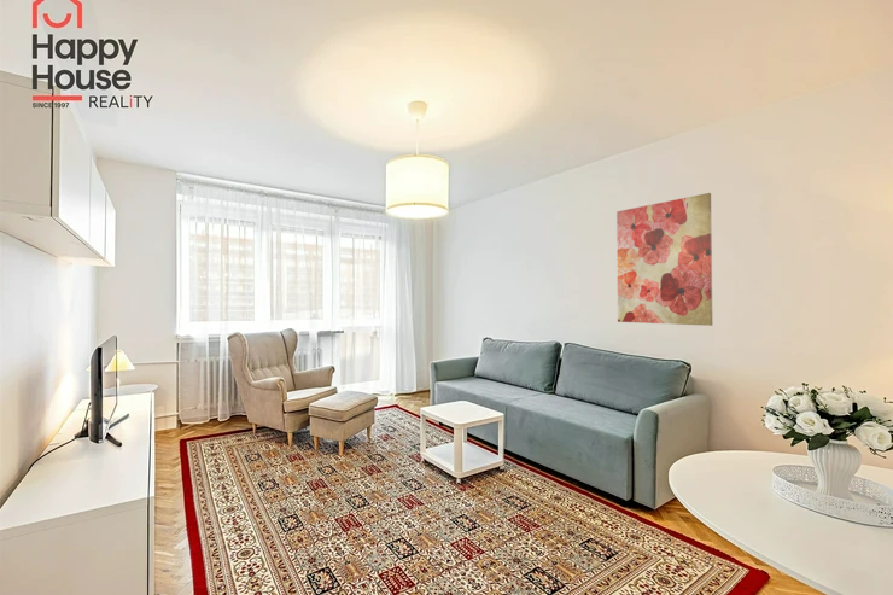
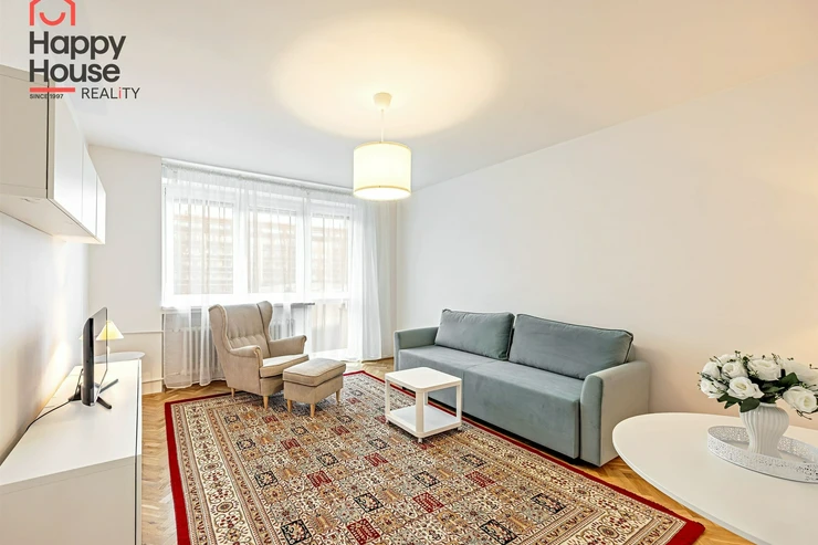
- wall art (660, 263)
